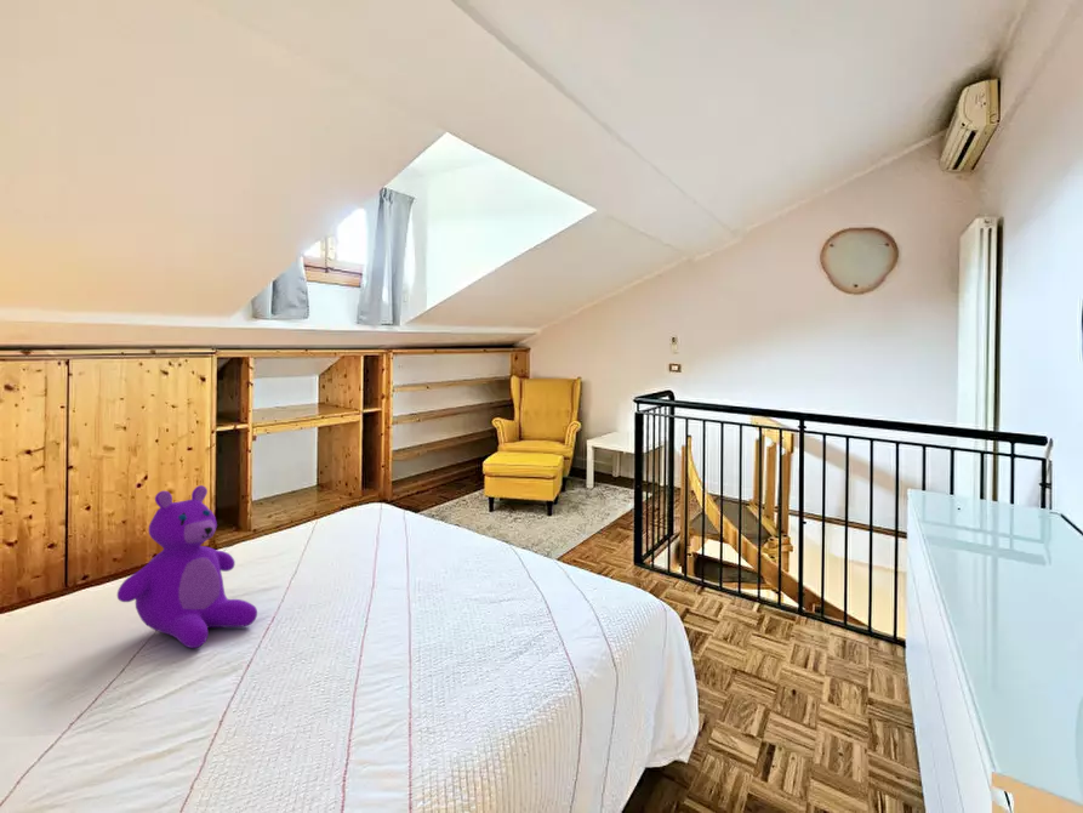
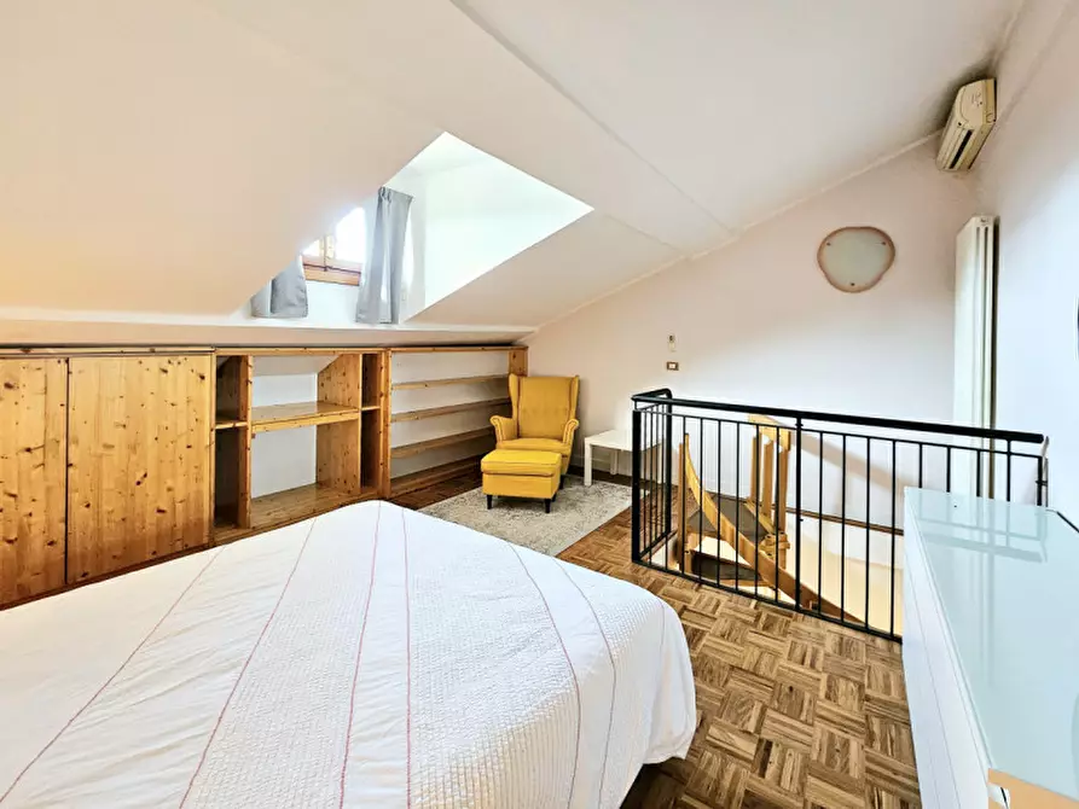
- teddy bear (196, 559)
